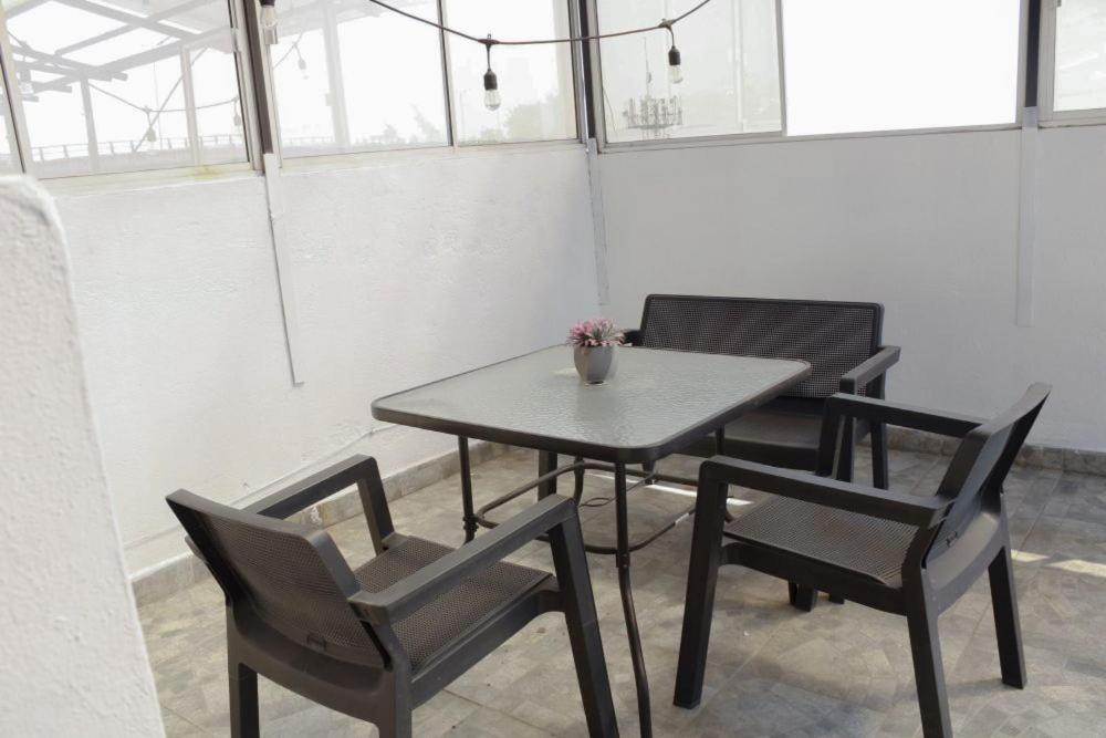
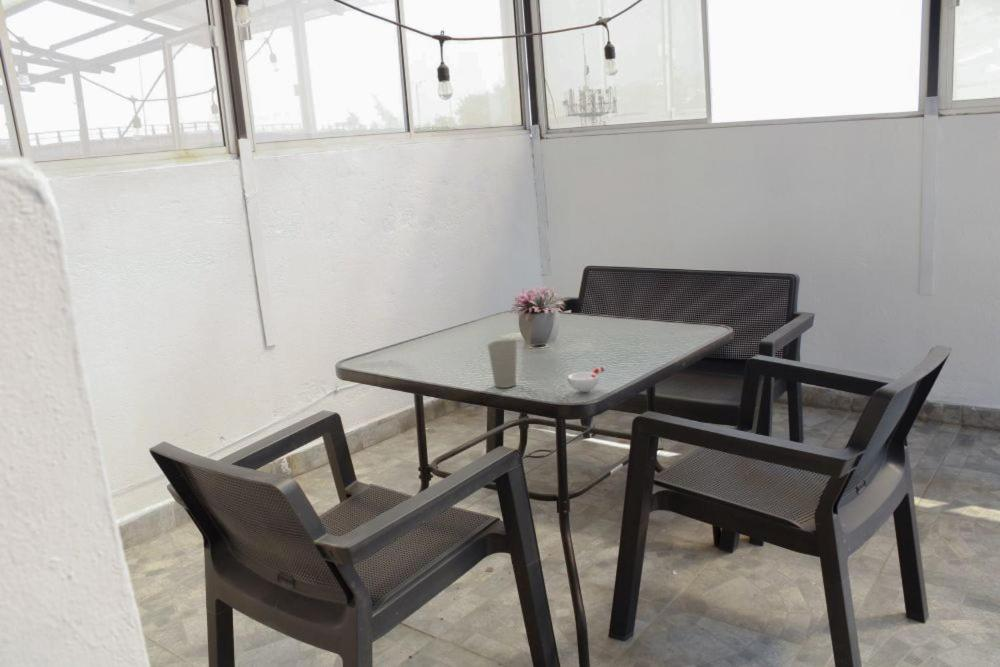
+ cup (586, 380)
+ cup (503, 361)
